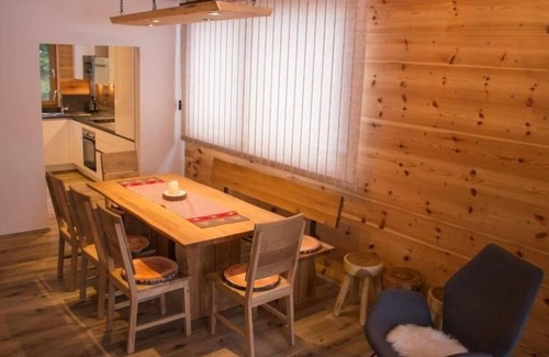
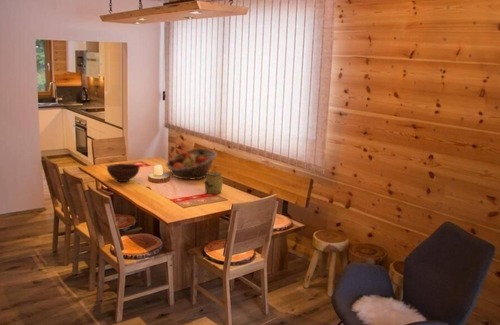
+ jar (213, 180)
+ fruit basket (191, 163)
+ bowl (123, 173)
